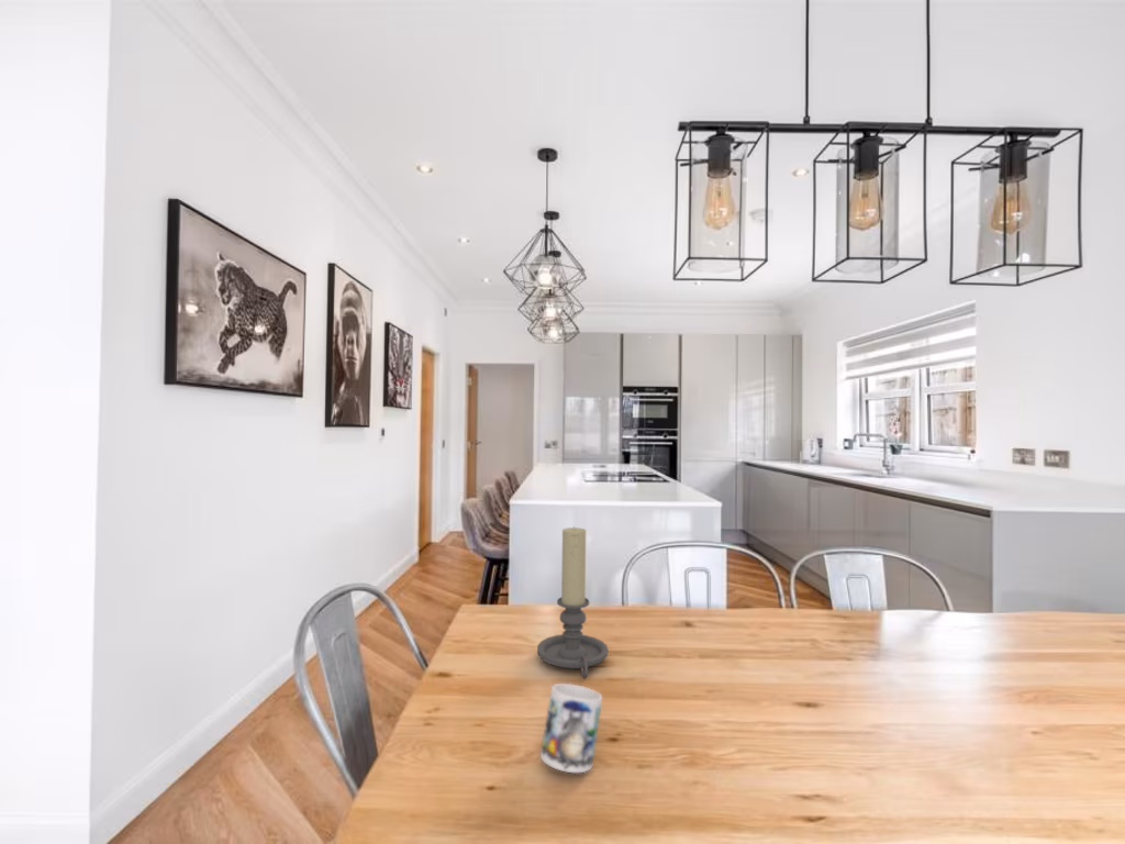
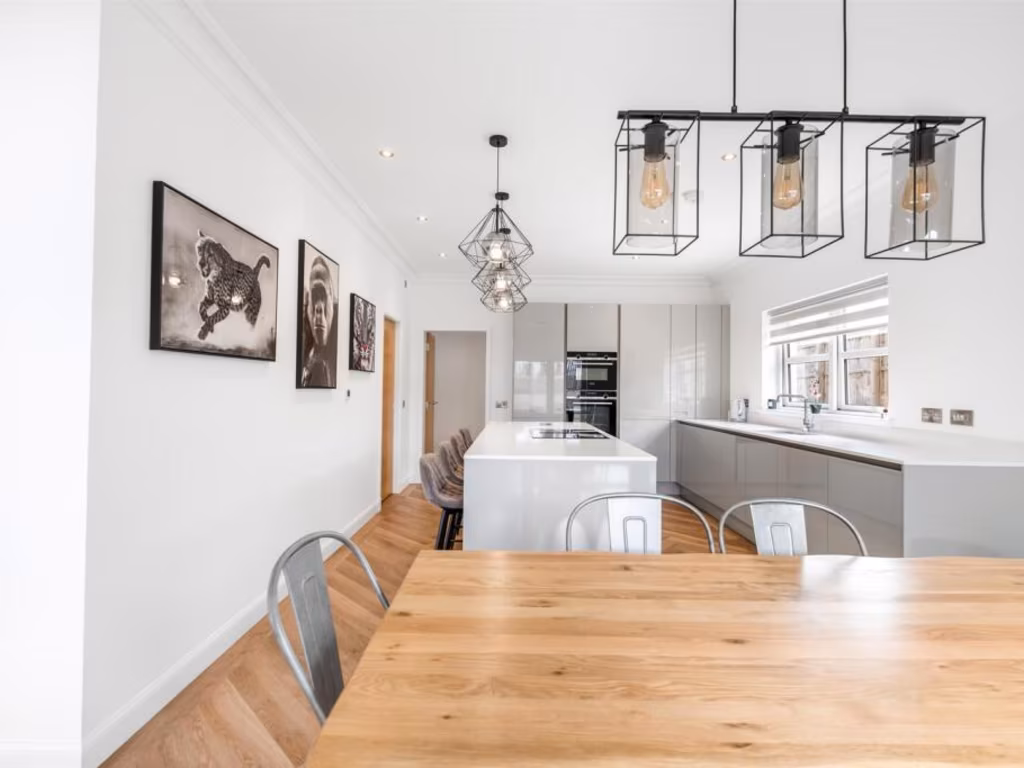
- candle holder (575, 595)
- mug (566, 722)
